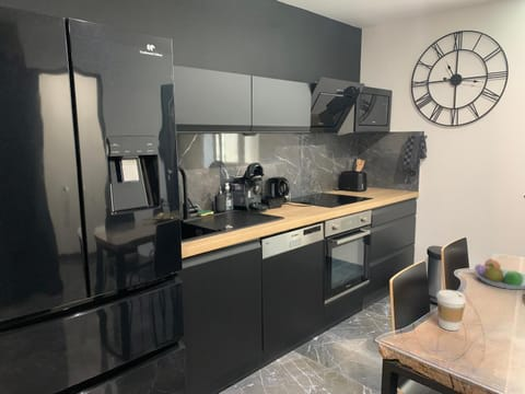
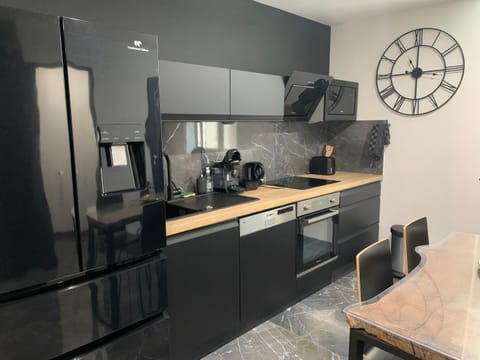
- fruit bowl (504, 271)
- coffee cup (450, 309)
